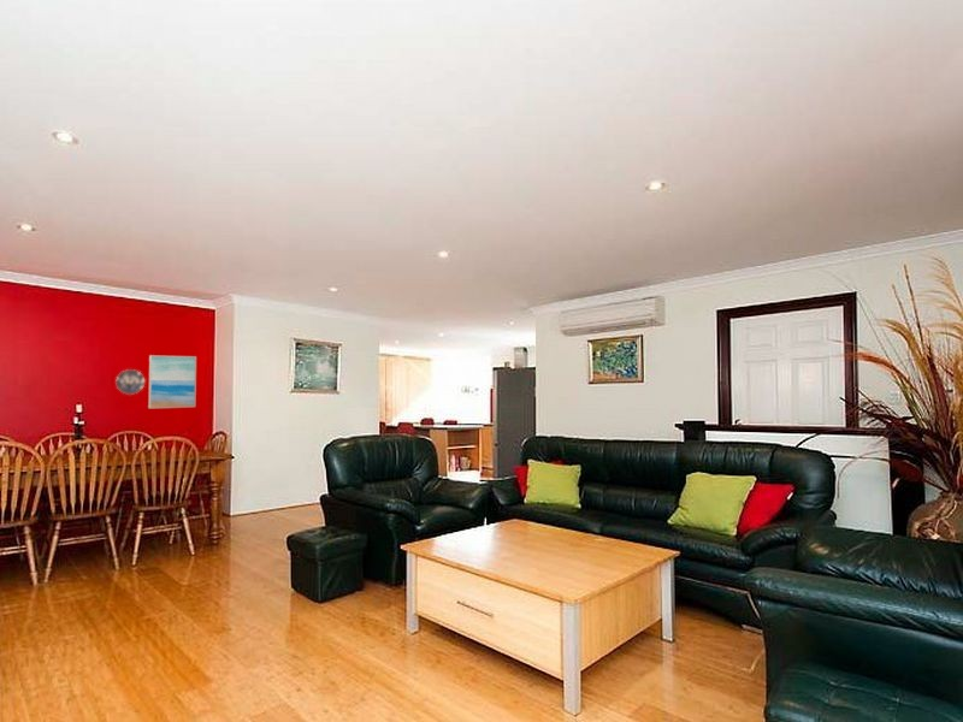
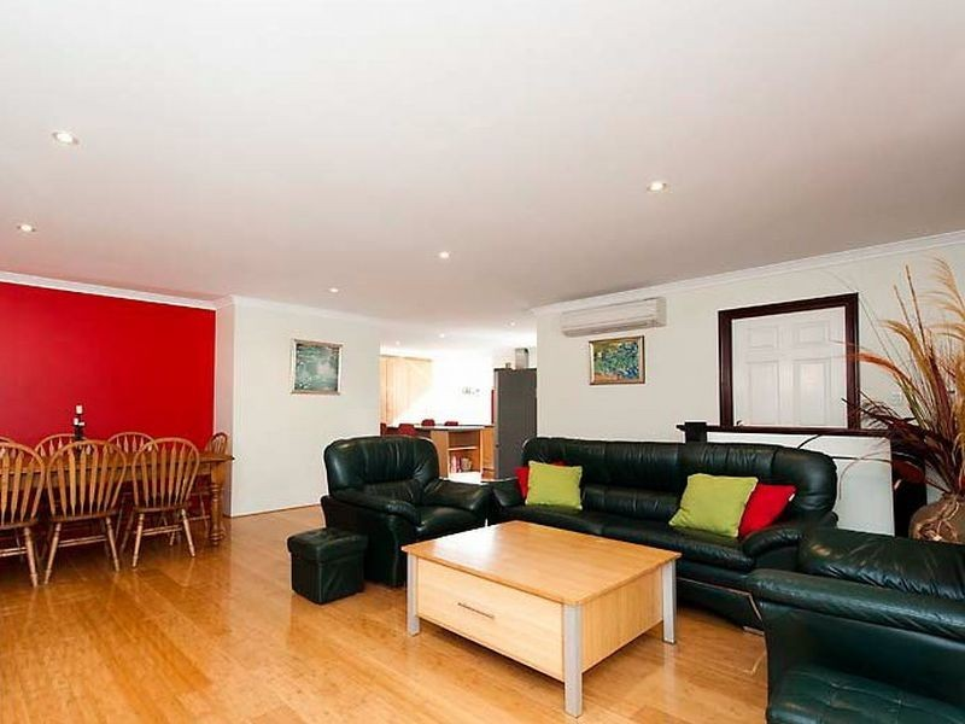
- plate (130, 381)
- wall art (172, 381)
